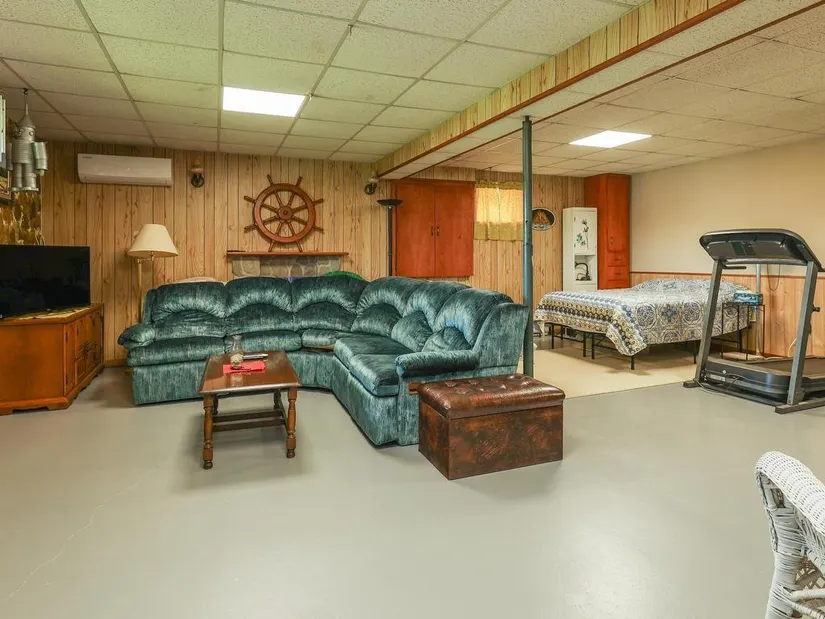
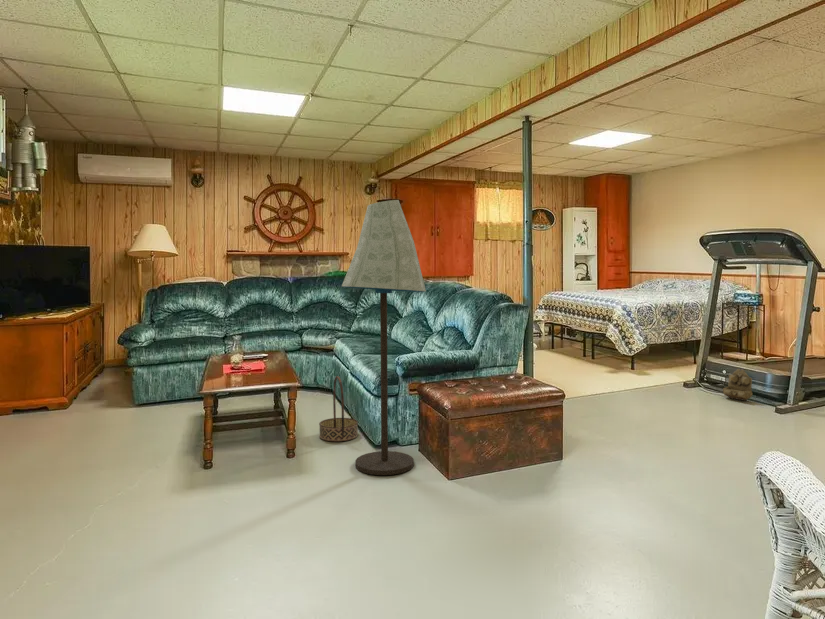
+ wall caddy (737, 384)
+ floor lamp (383, 333)
+ basket (335, 406)
